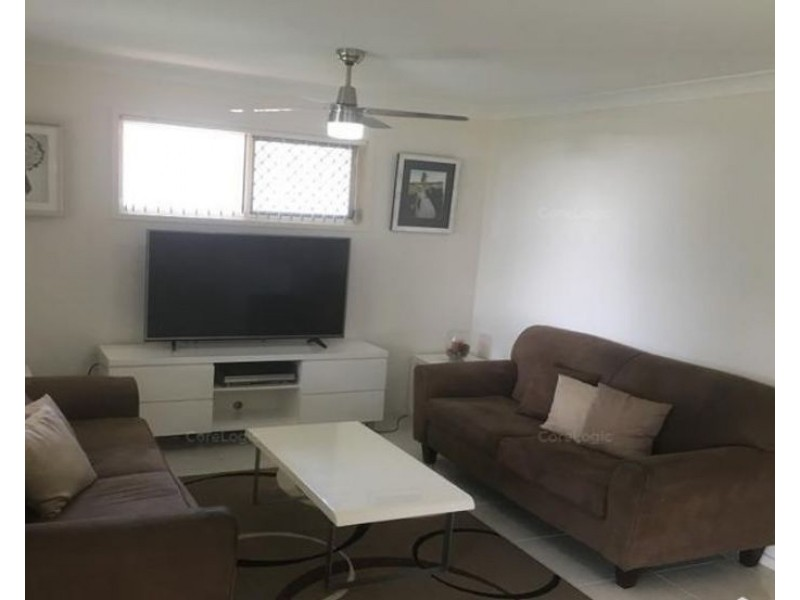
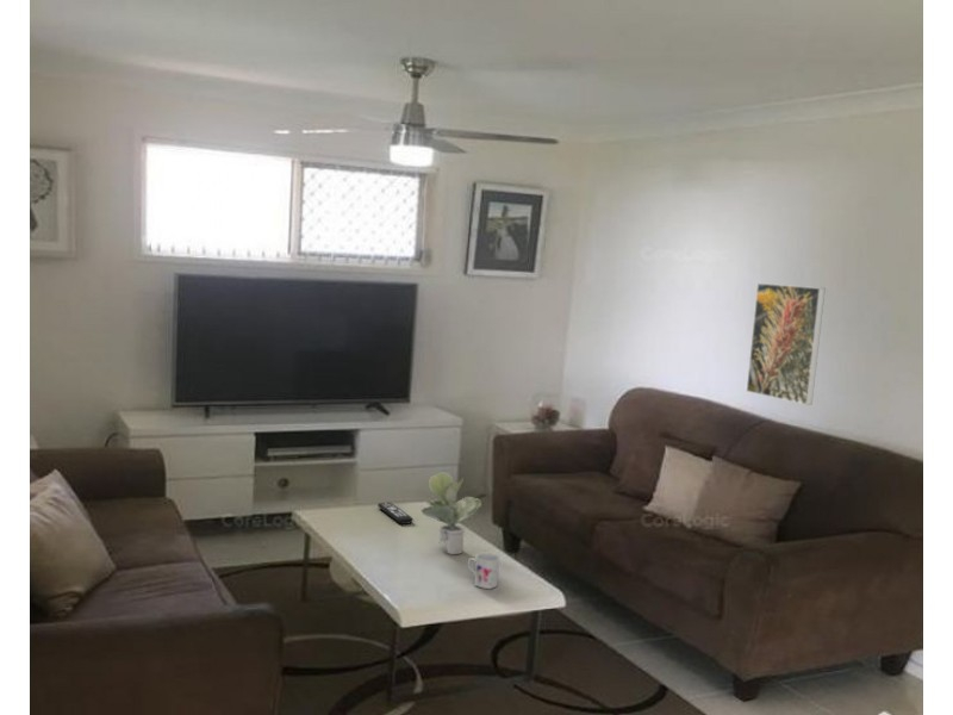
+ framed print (784, 342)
+ mug (482, 570)
+ remote control (394, 512)
+ potted plant (448, 510)
